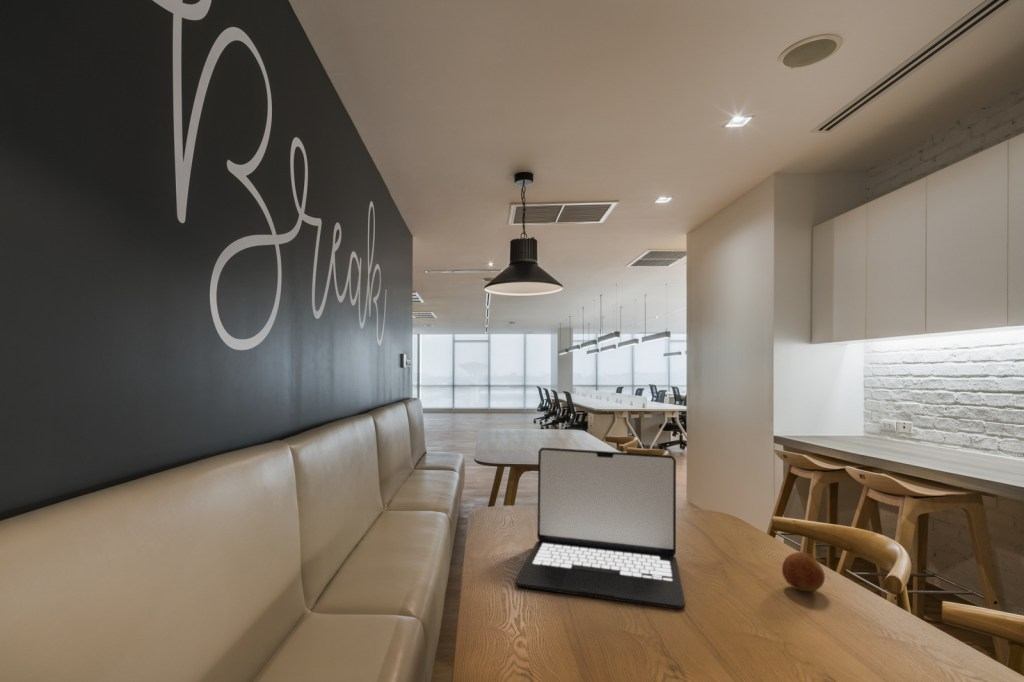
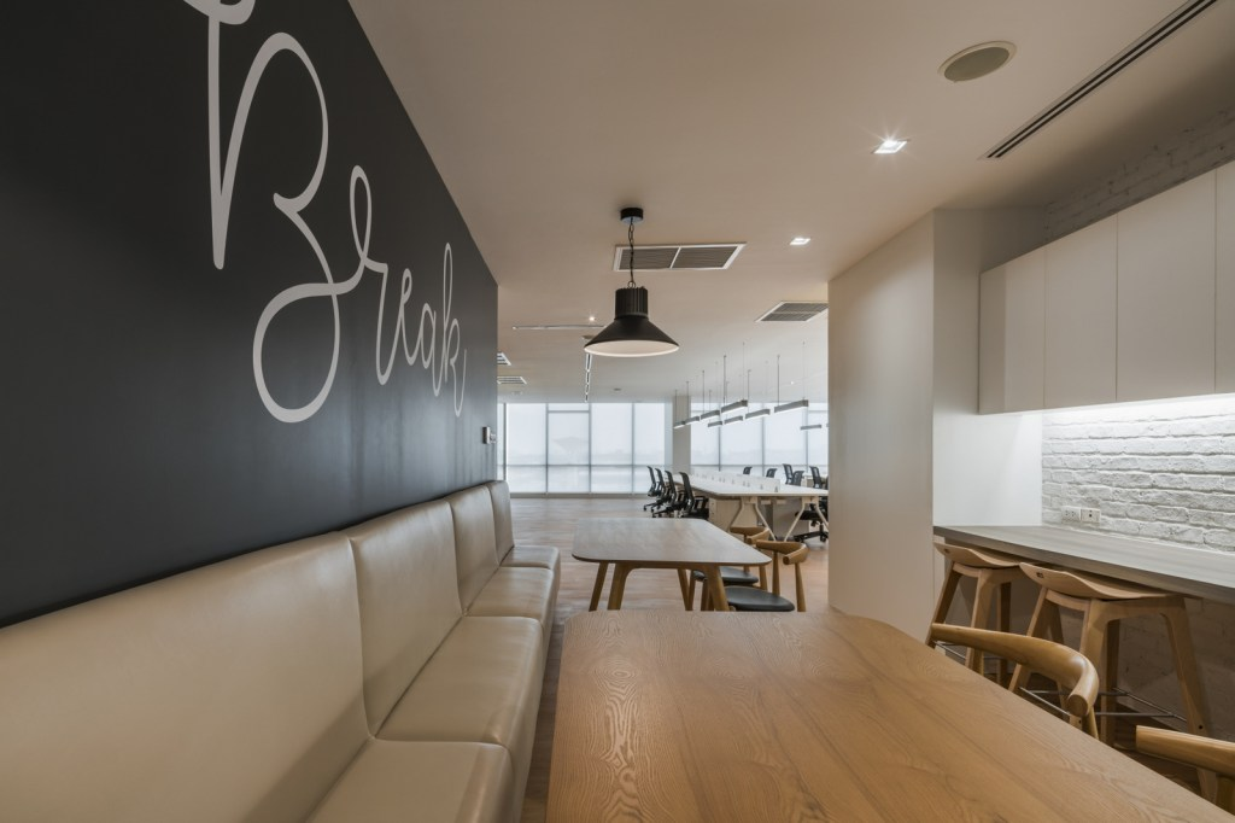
- laptop (600, 516)
- fruit (803, 570)
